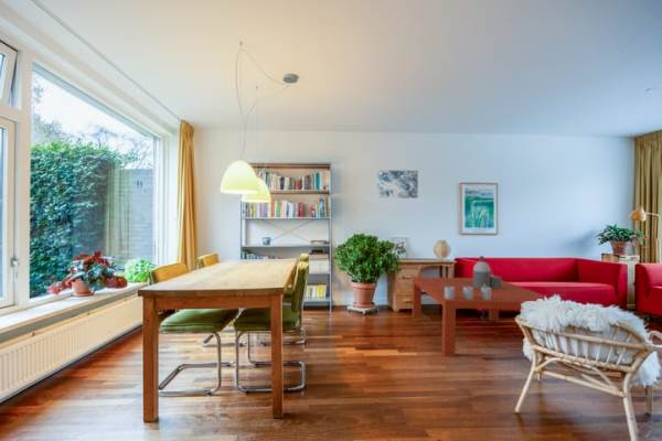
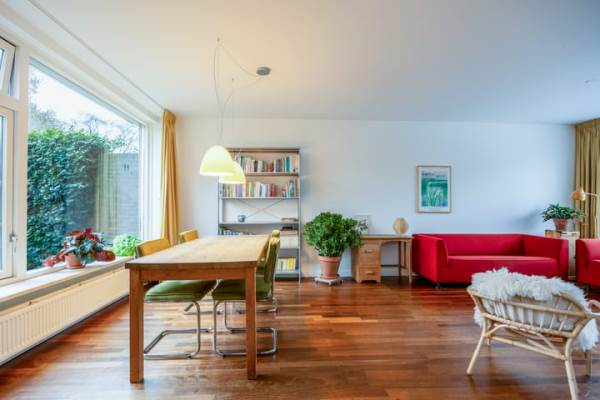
- wall art (397, 184)
- coffee table (474, 295)
